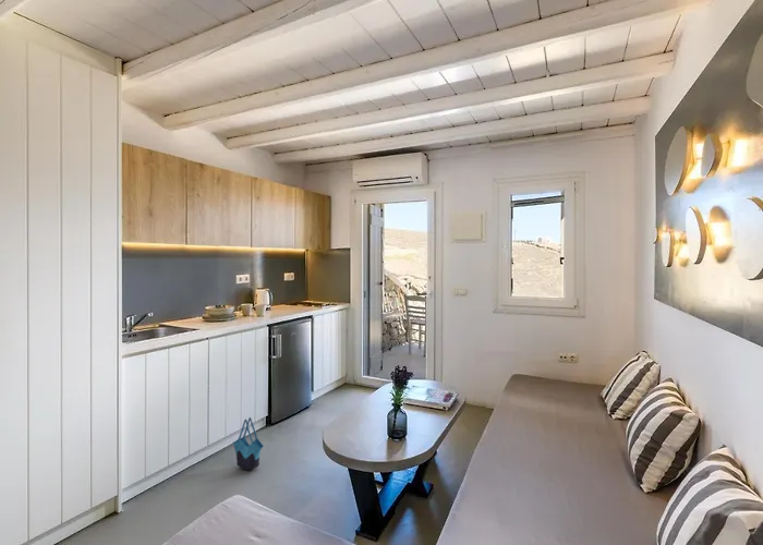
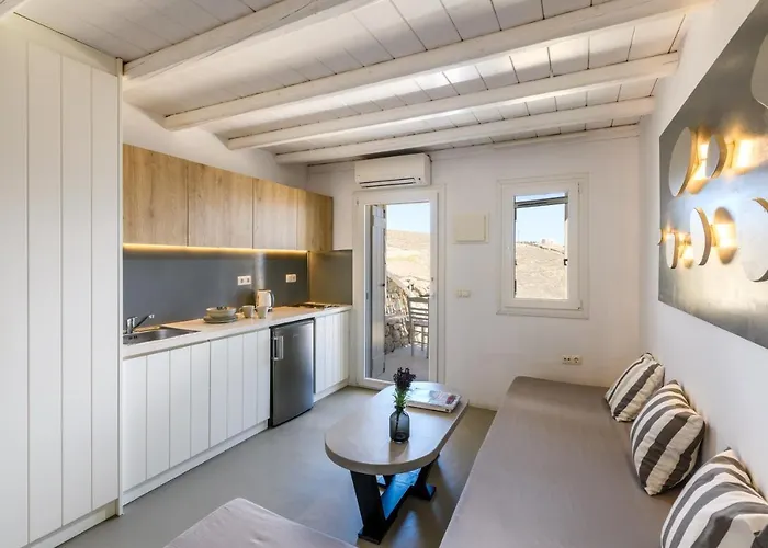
- tote bag (247, 443)
